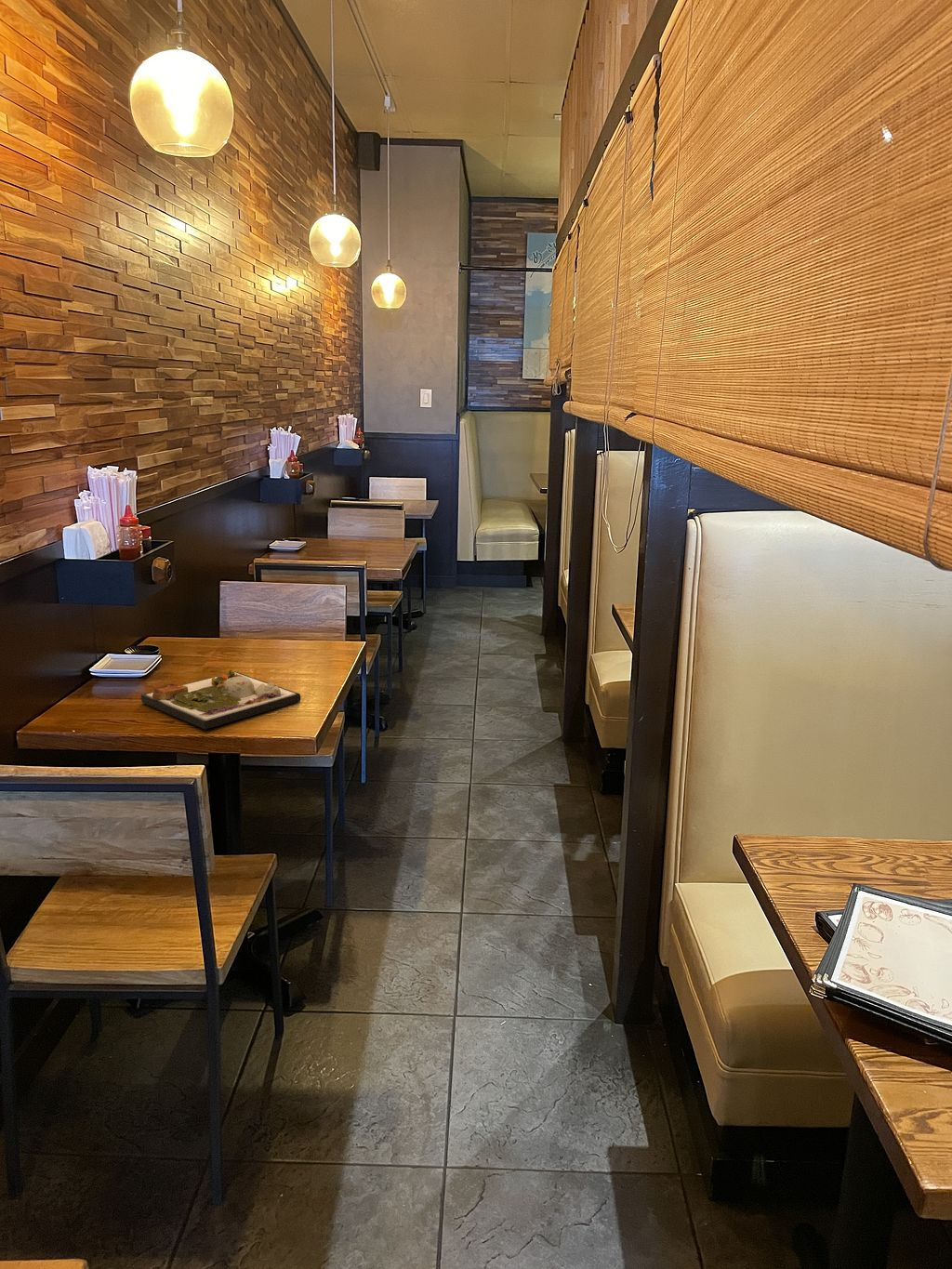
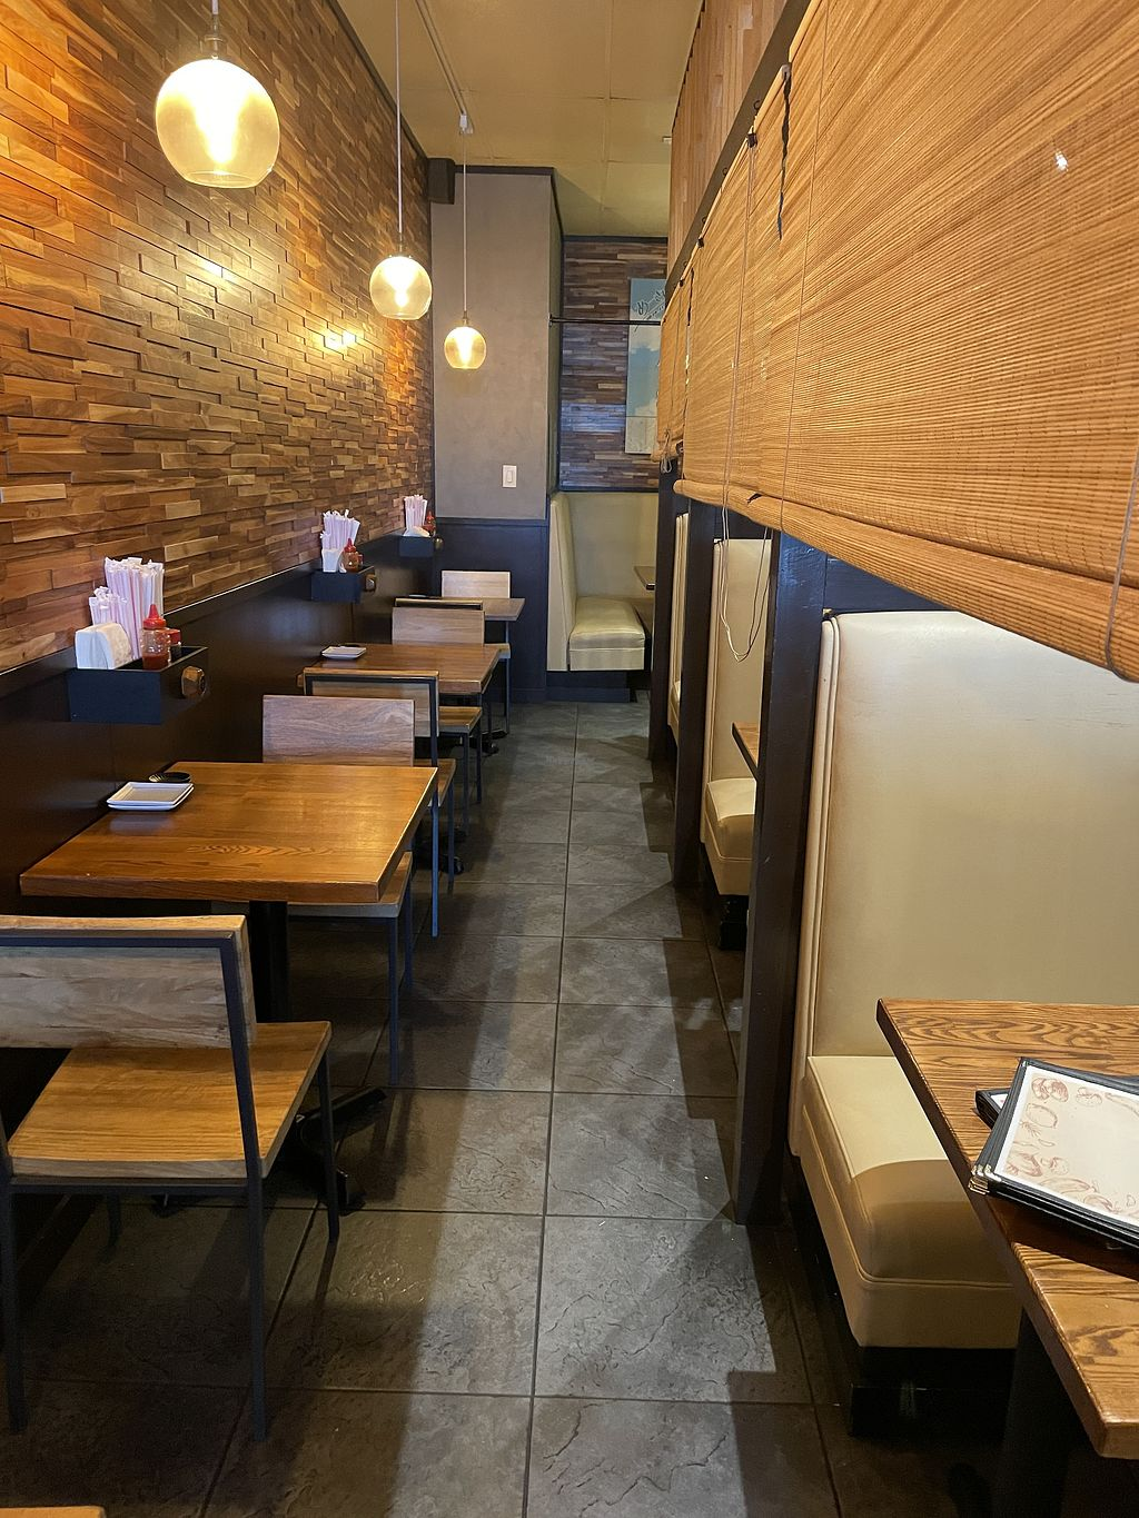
- dinner plate (220, 693)
